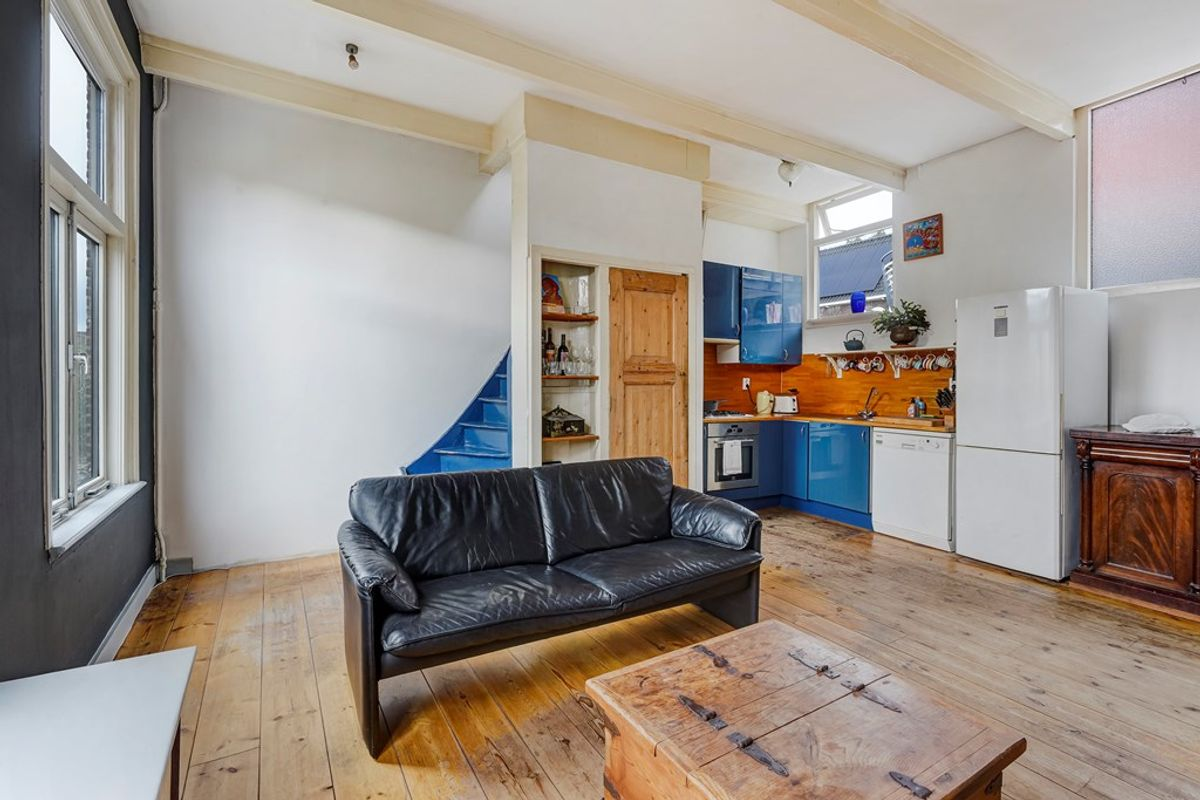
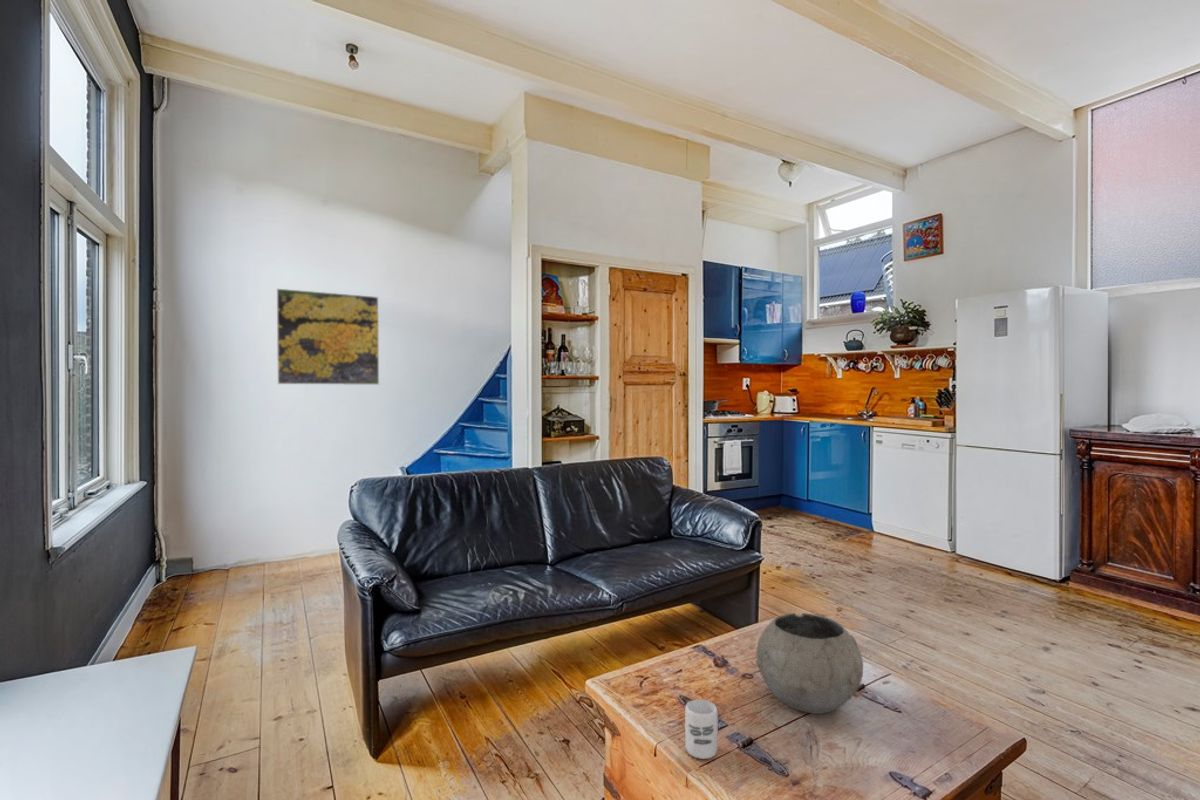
+ cup (701, 728)
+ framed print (329, 338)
+ bowl (809, 663)
